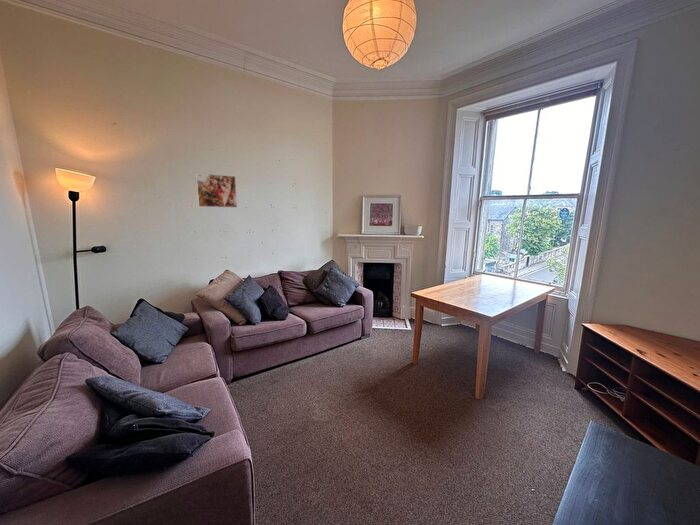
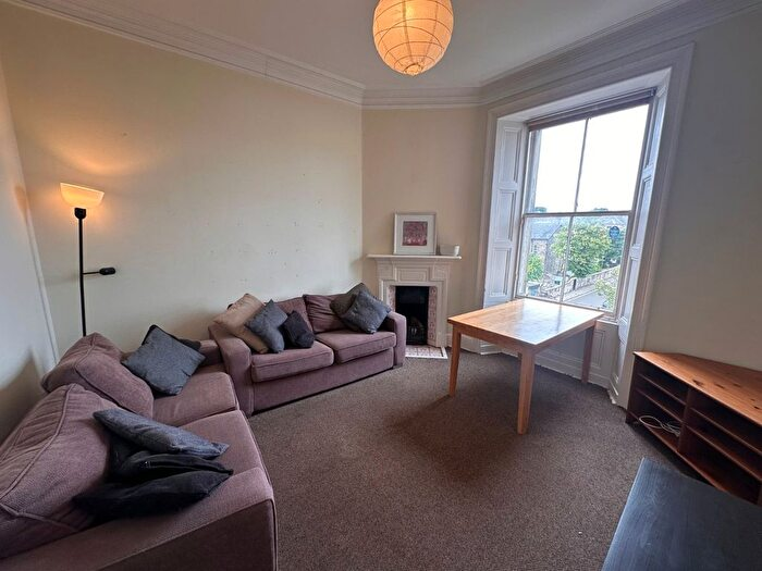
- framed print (217, 191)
